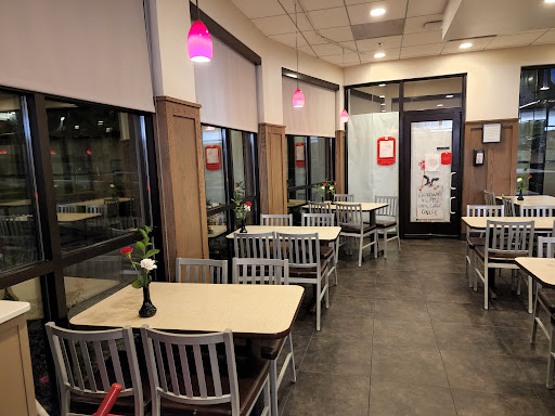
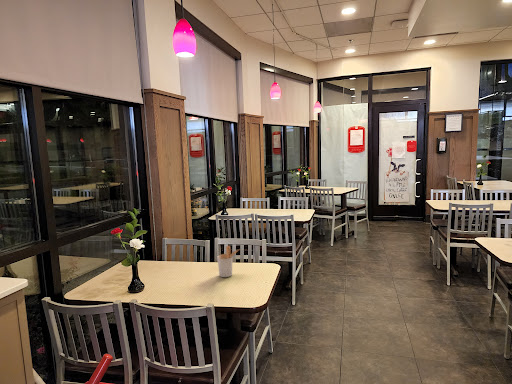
+ utensil holder (228, 261)
